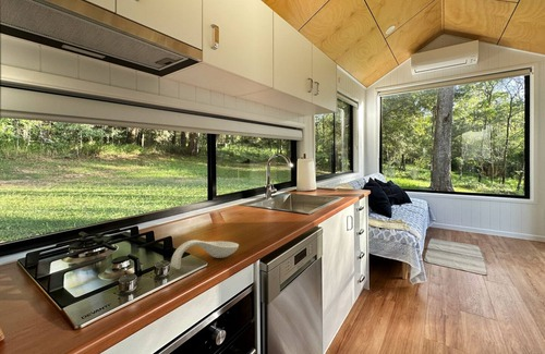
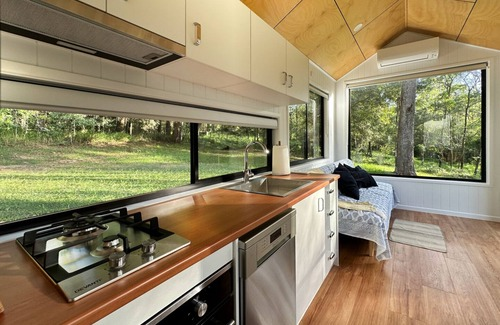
- spoon rest (207, 248)
